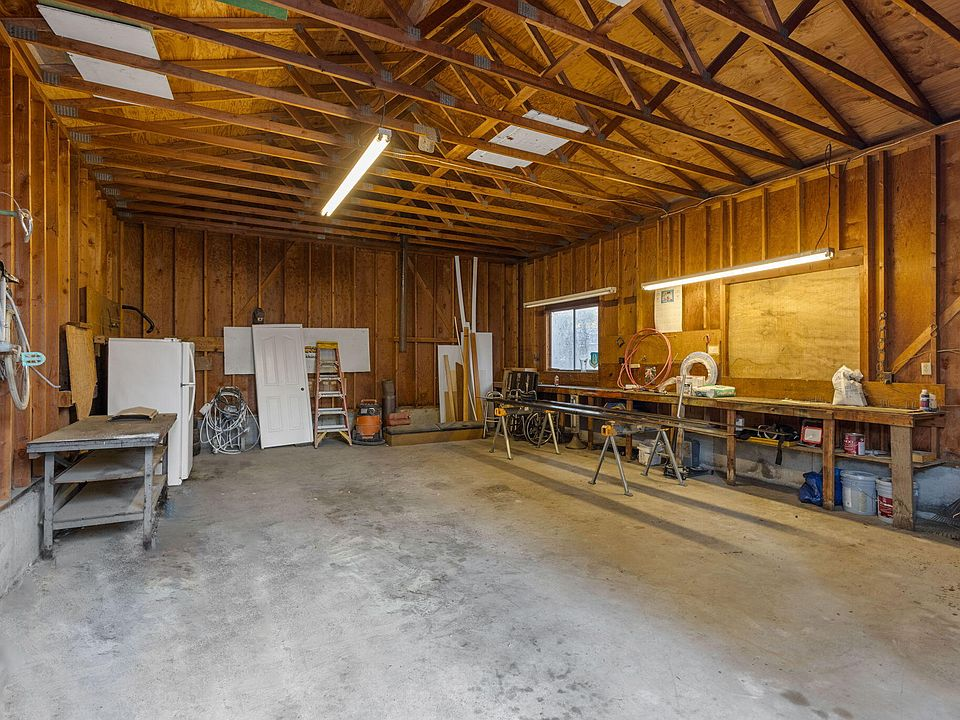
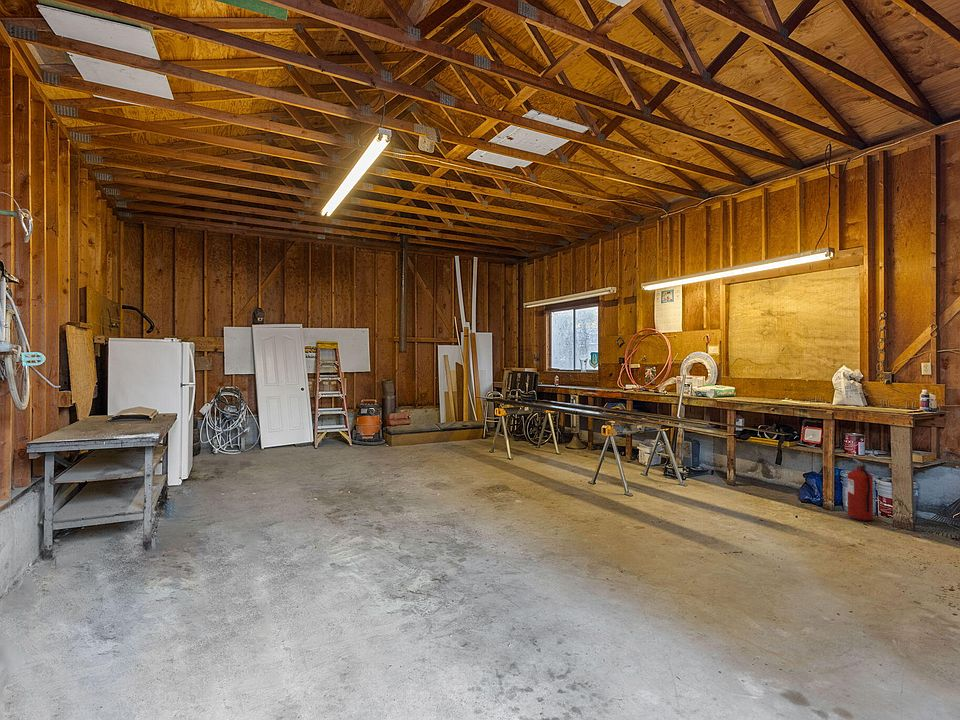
+ fire extinguisher (861, 490)
